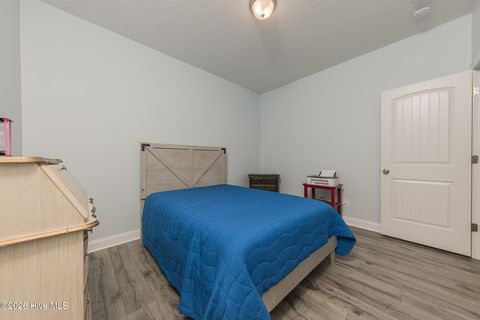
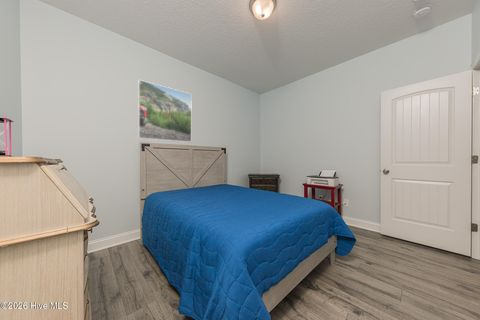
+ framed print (167, 114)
